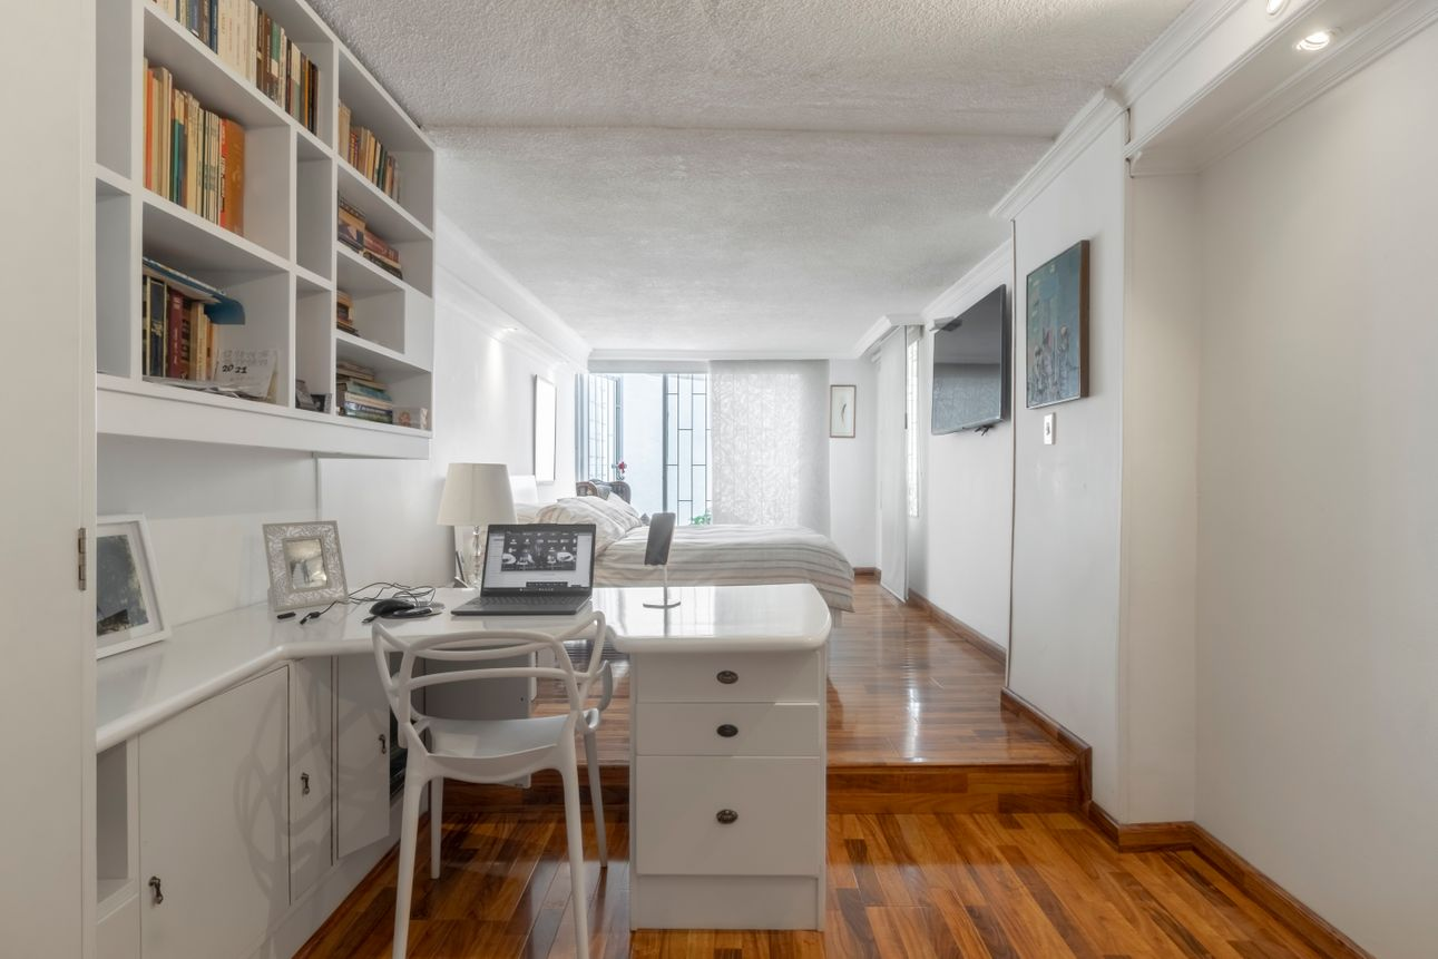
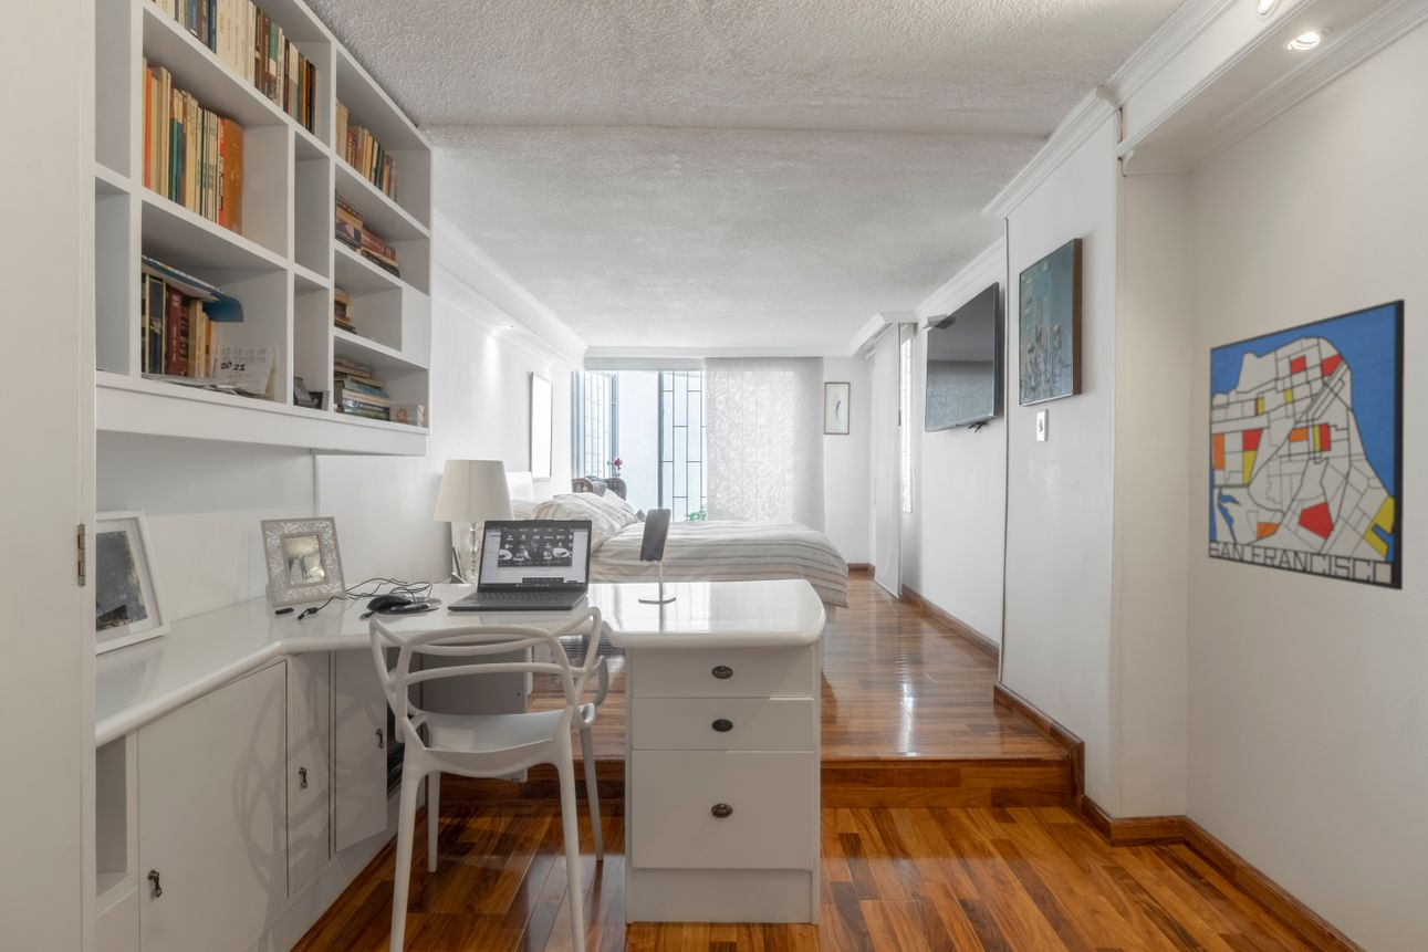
+ wall art (1290, 449)
